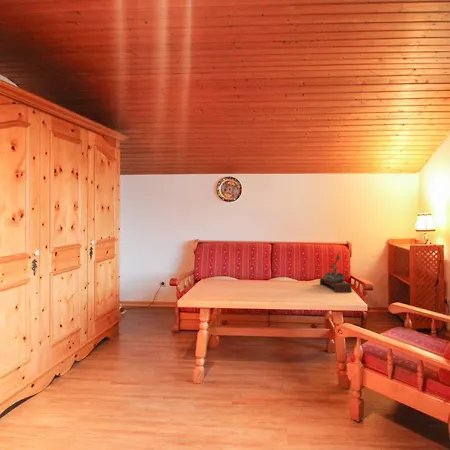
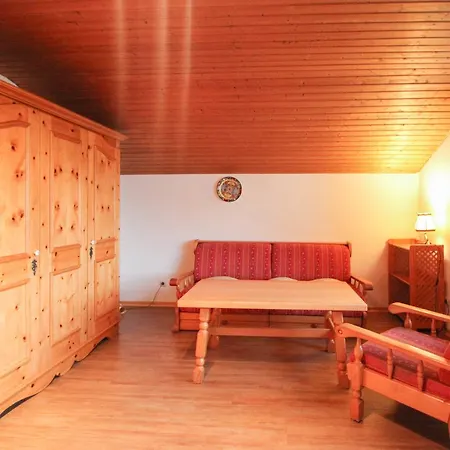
- bonsai tree (334, 270)
